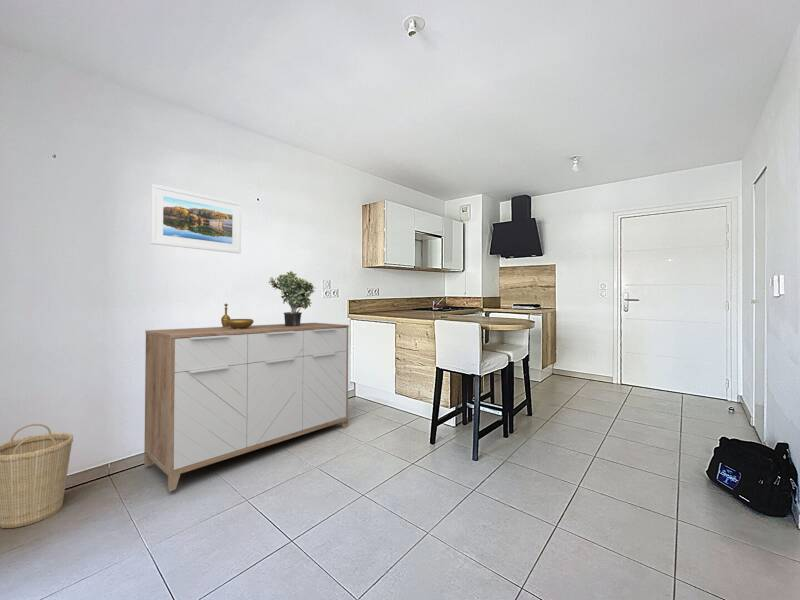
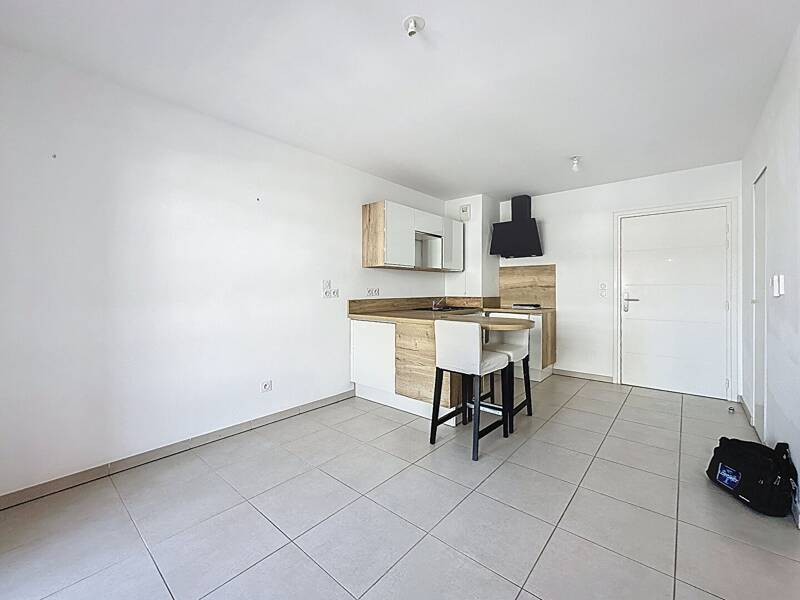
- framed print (199, 221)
- decorative bowl (234, 319)
- potted plant (290, 298)
- basket (32, 471)
- sideboard (260, 386)
